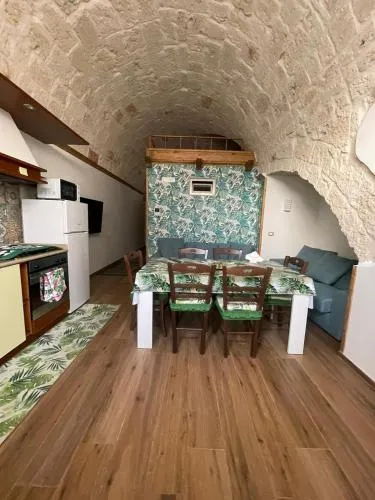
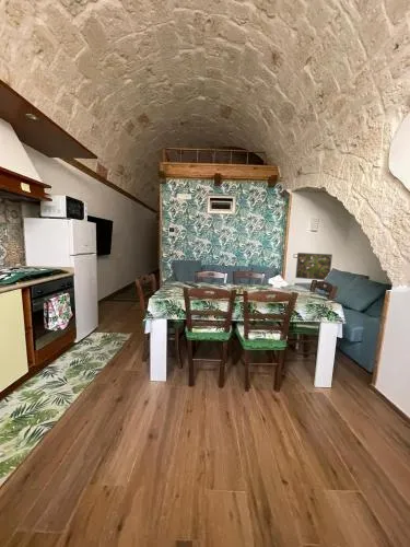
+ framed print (313, 266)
